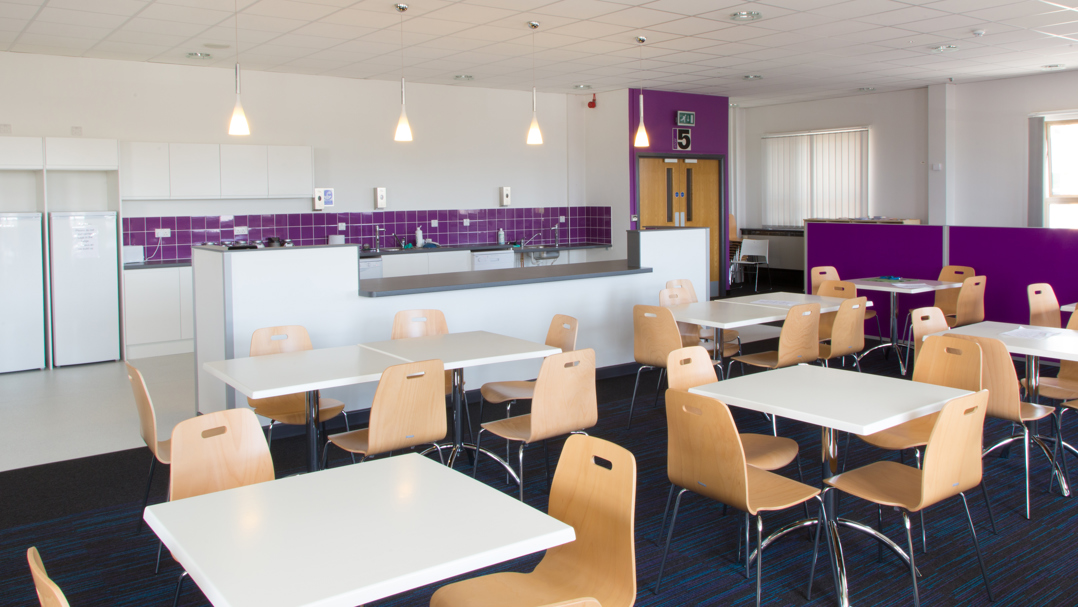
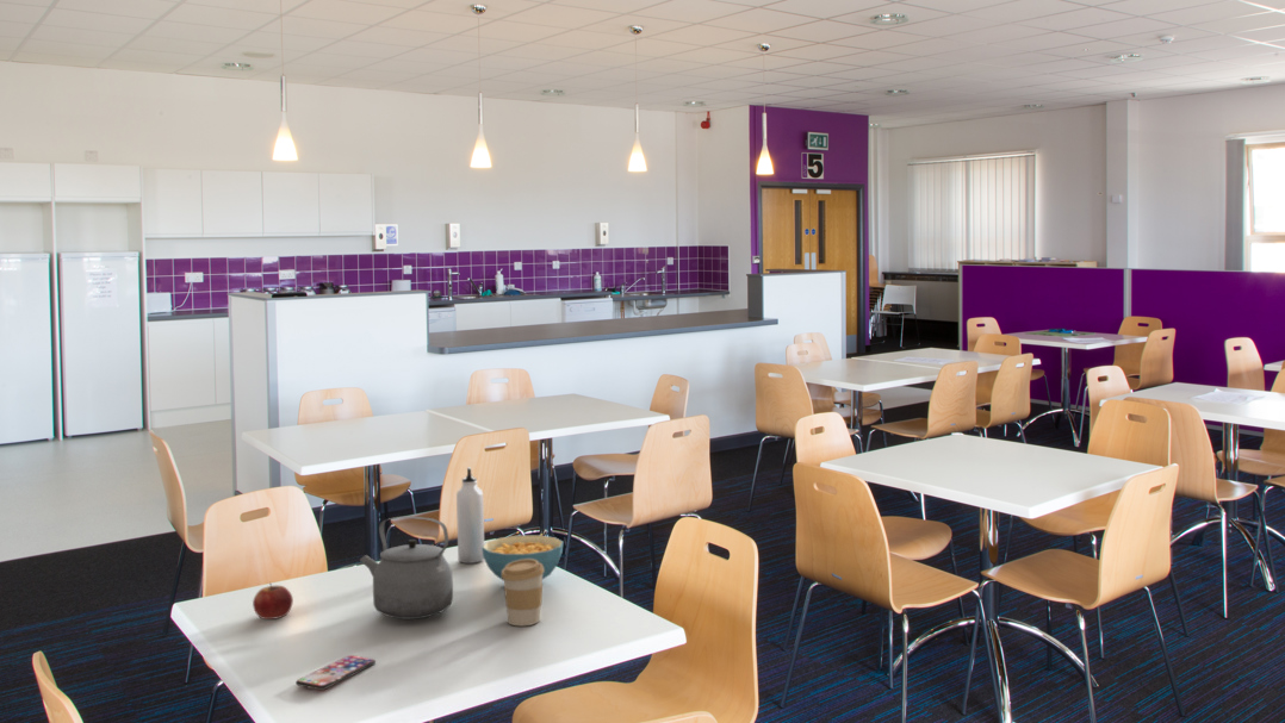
+ coffee cup (522, 591)
+ smartphone (336, 672)
+ tea kettle (403, 563)
+ water bottle (470, 513)
+ apple (272, 598)
+ cereal bowl (523, 559)
